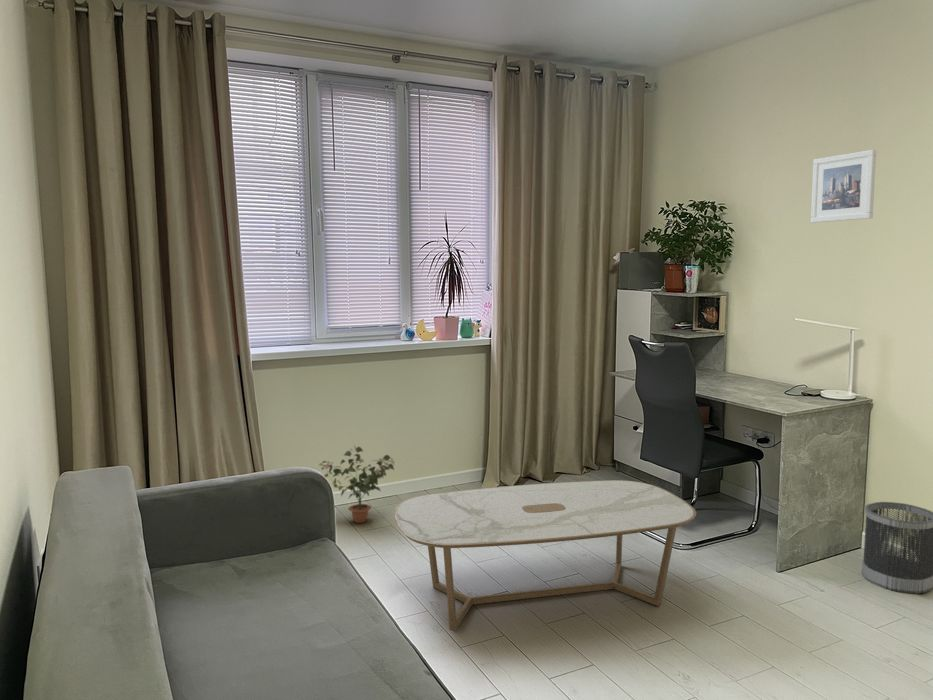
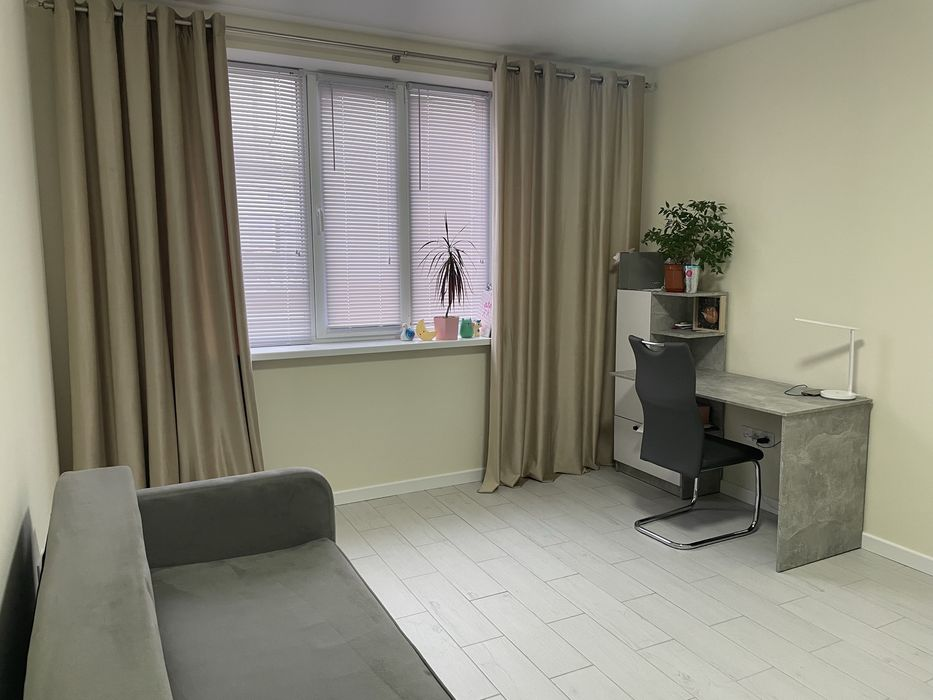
- potted plant (358, 484)
- coffee table (543, 542)
- wastebasket (899, 546)
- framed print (842, 187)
